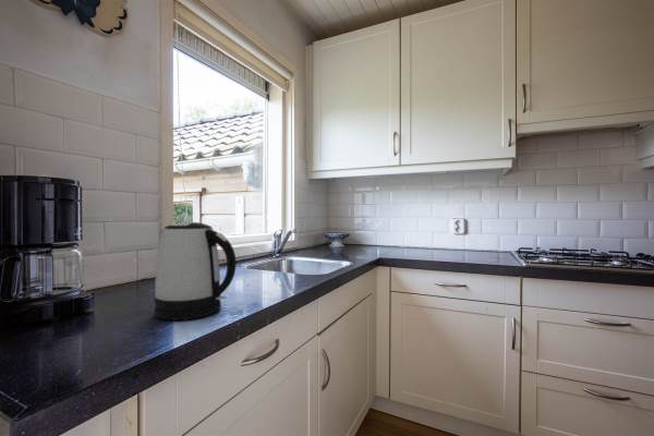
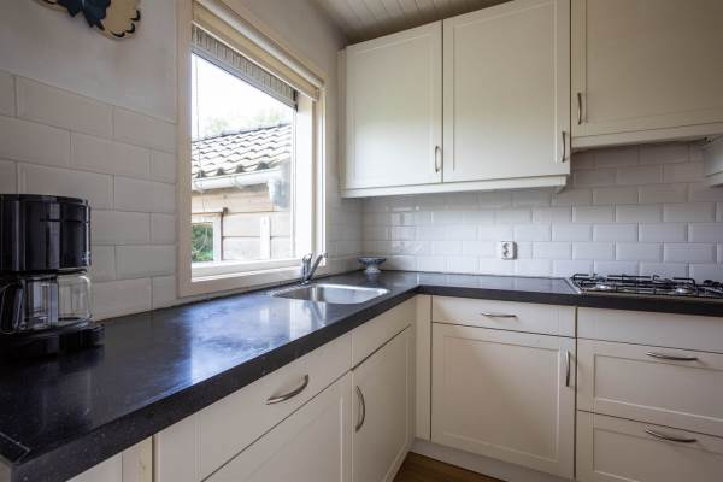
- kettle (196, 267)
